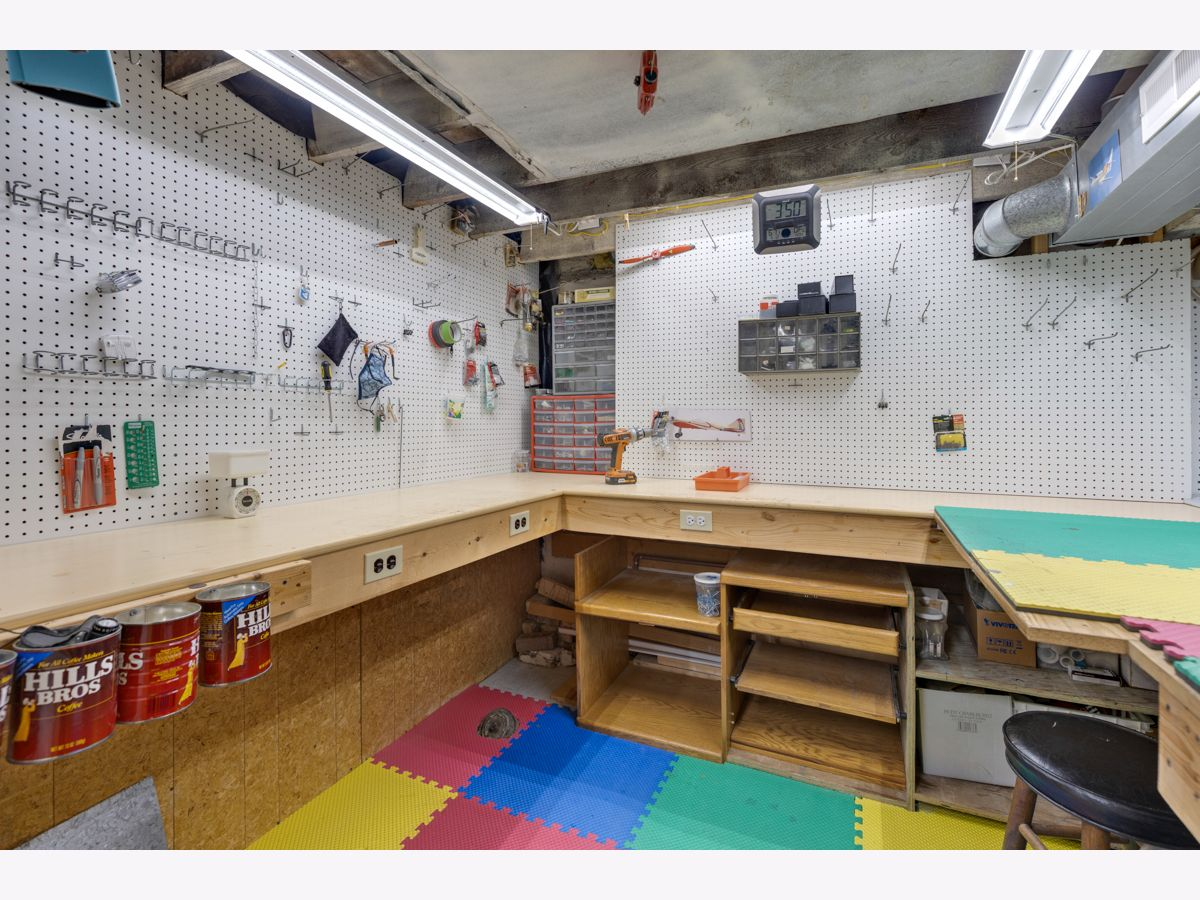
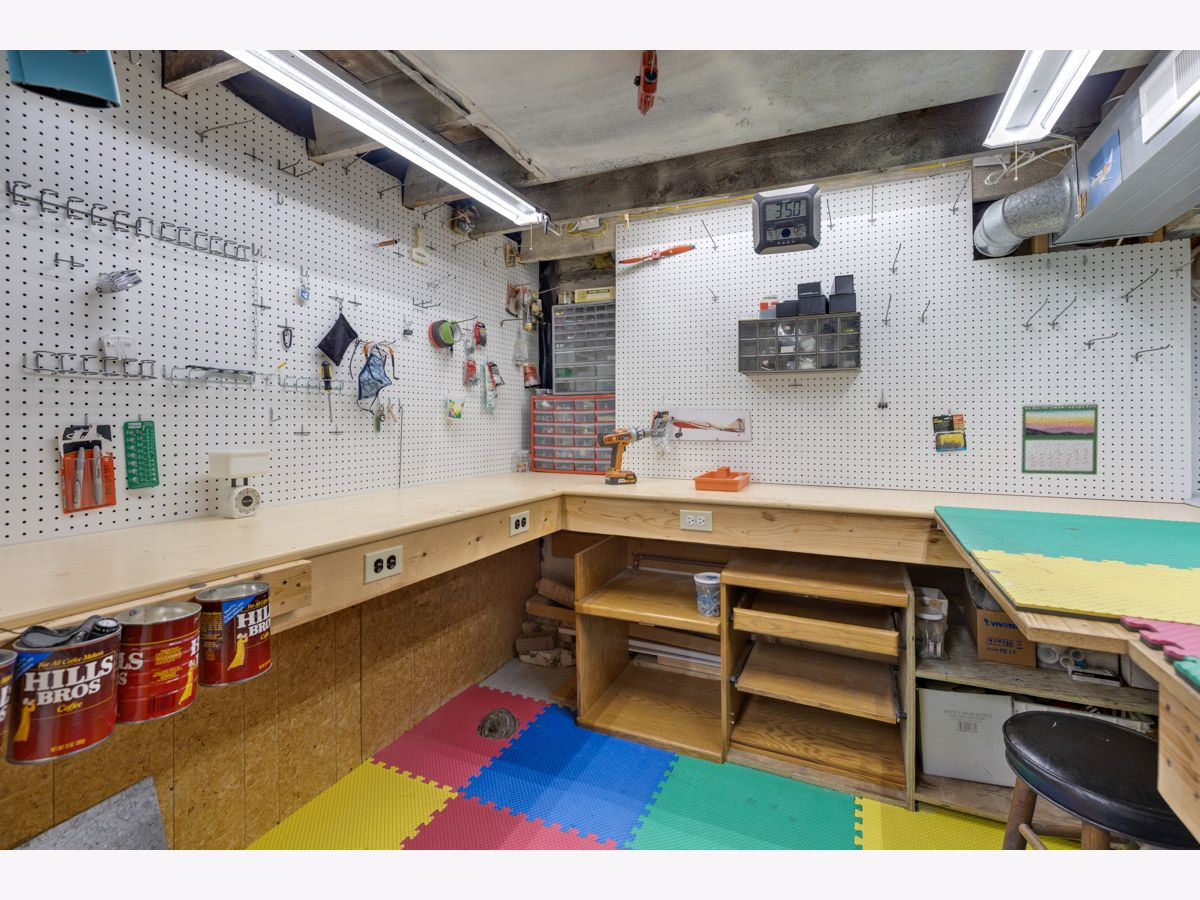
+ calendar (1058, 438)
